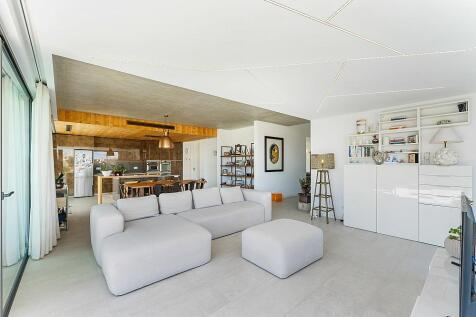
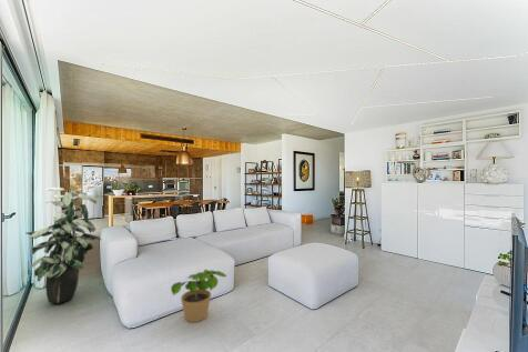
+ indoor plant (62, 242)
+ potted plant (199, 295)
